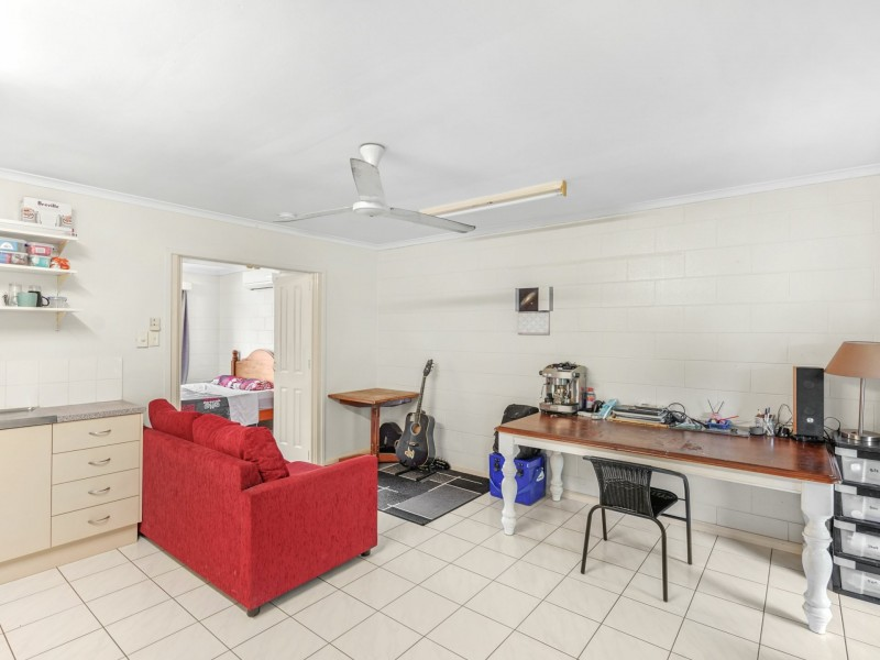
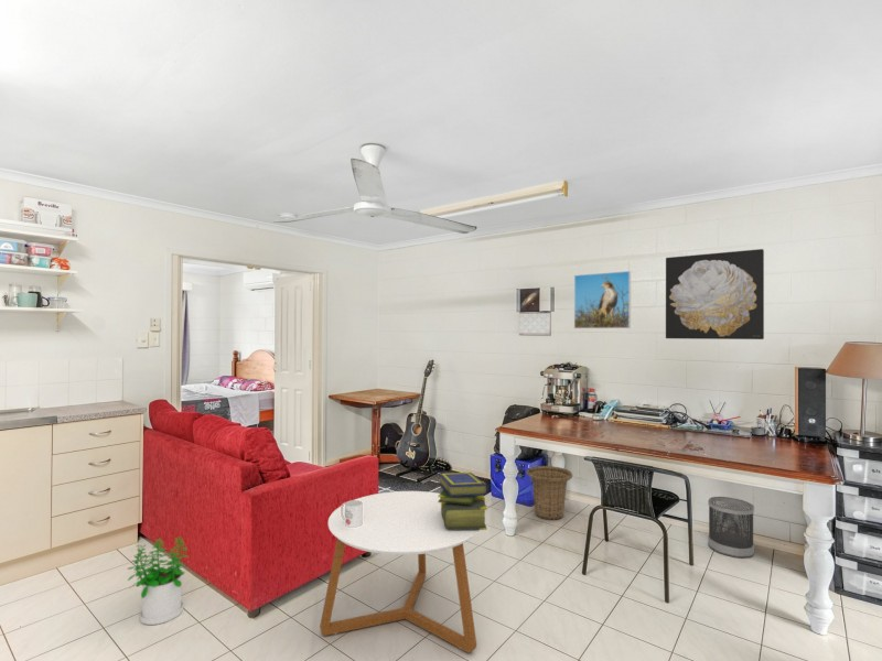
+ wall art (712, 296)
+ potted plant (157, 577)
+ mug (351, 512)
+ coffee table (418, 572)
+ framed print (601, 301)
+ basket (549, 492)
+ wastebasket (730, 525)
+ stack of books (461, 498)
